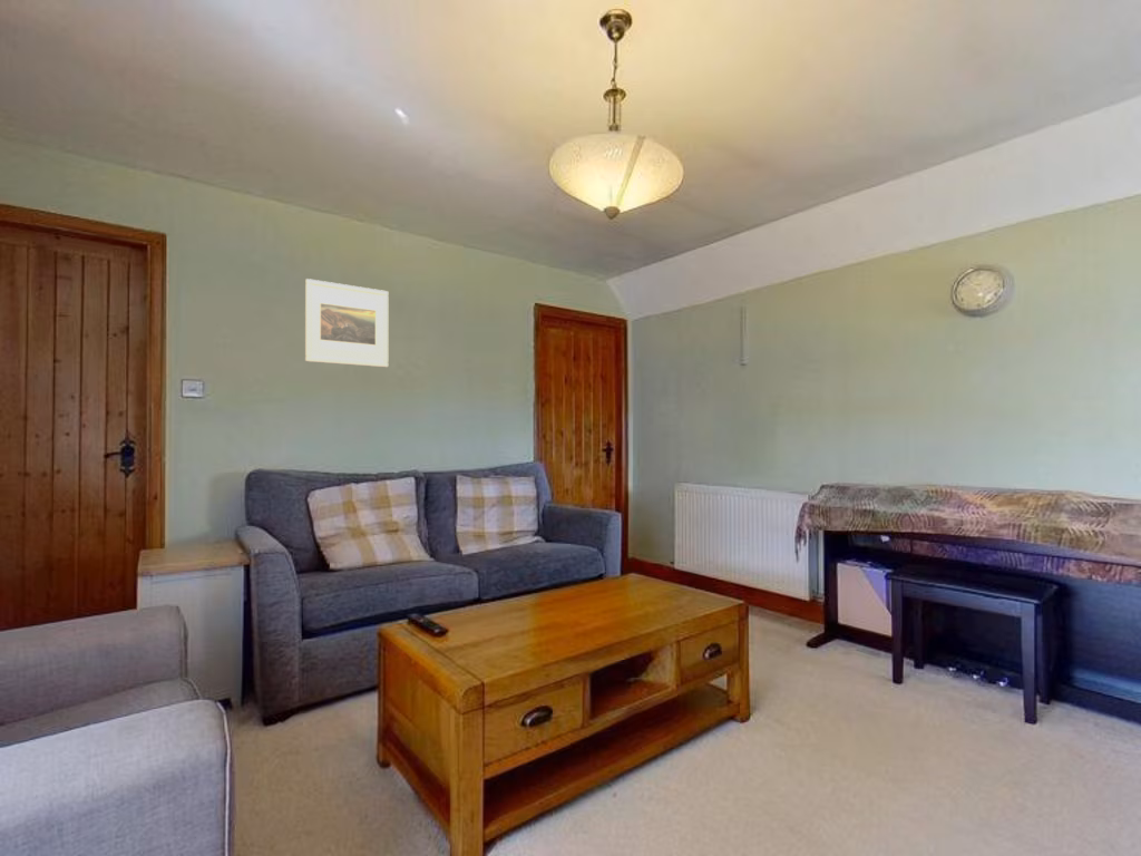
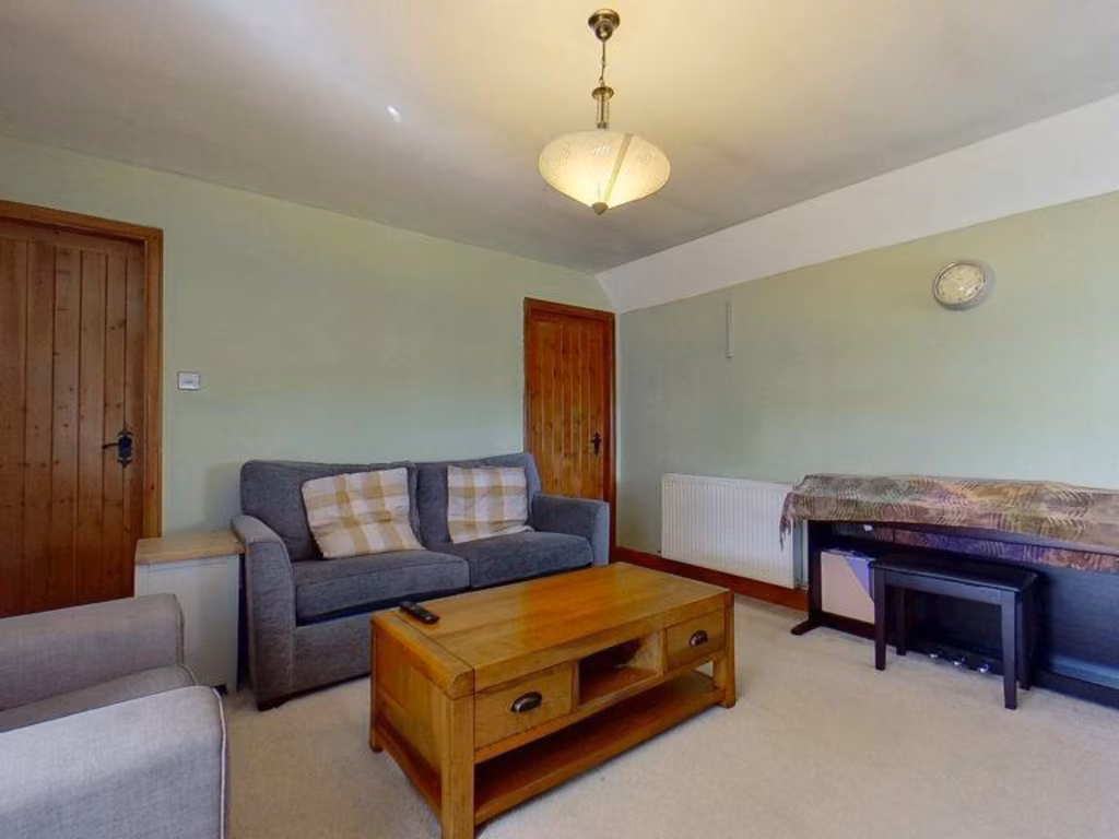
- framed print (348, 324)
